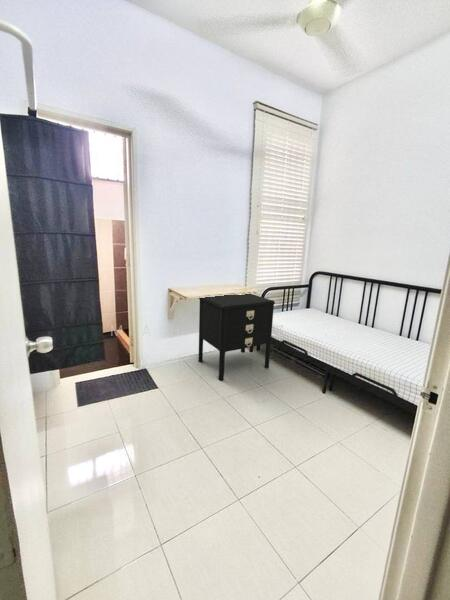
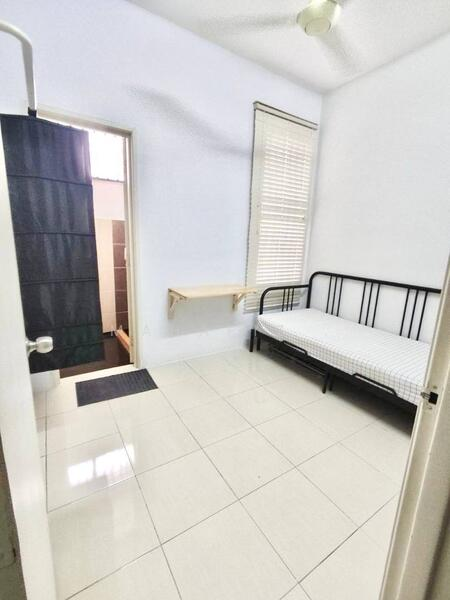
- nightstand (235, 332)
